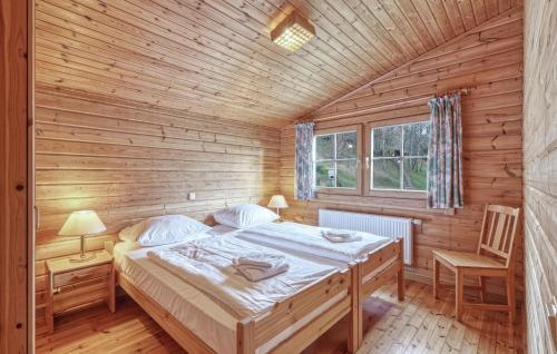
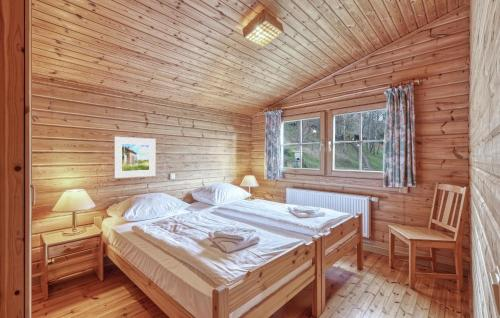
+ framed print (136, 157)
